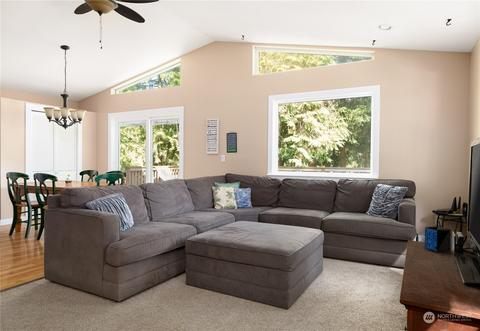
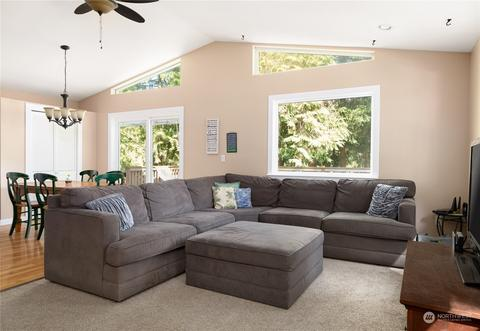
- speaker (437, 239)
